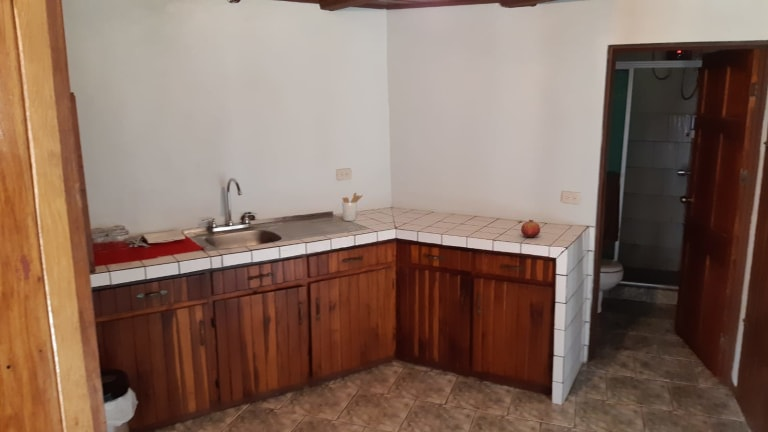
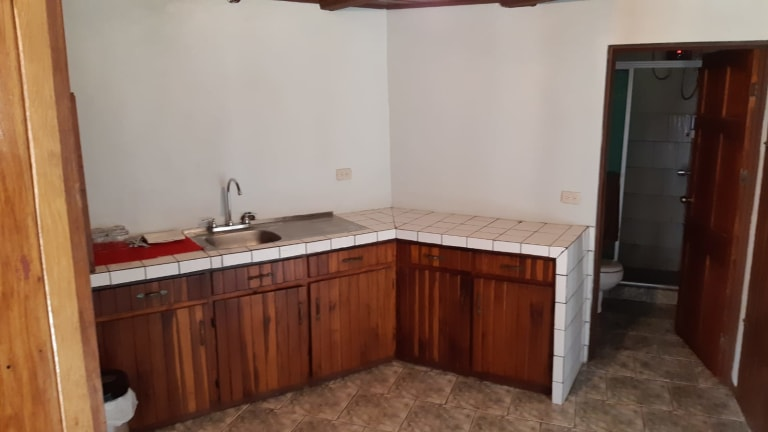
- utensil holder (352, 206)
- fruit (530, 228)
